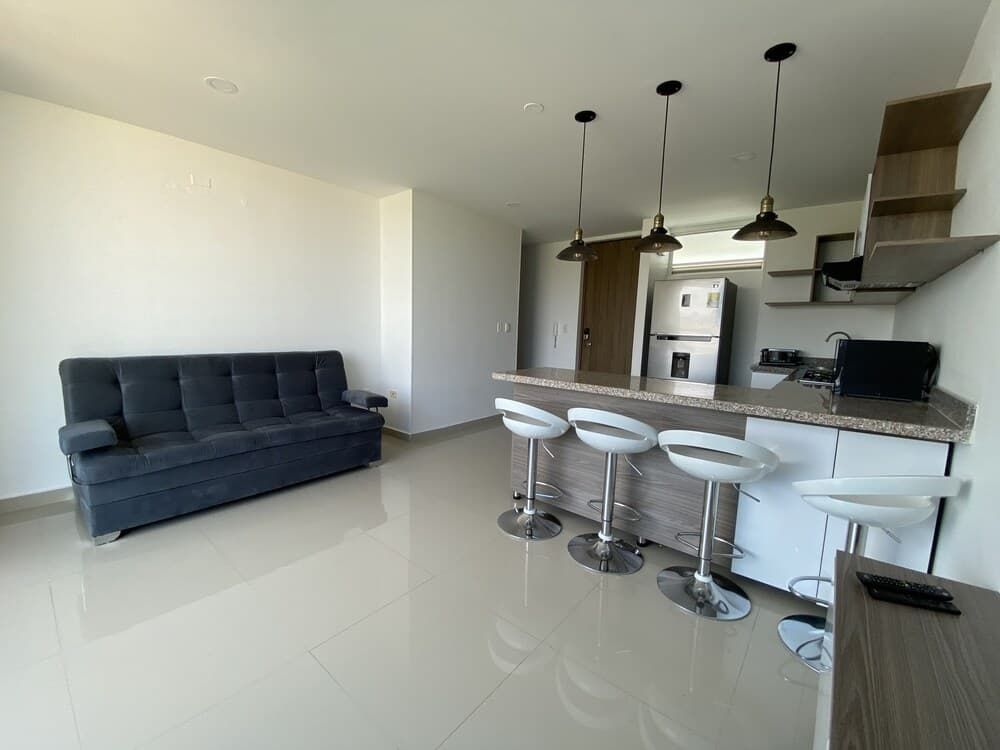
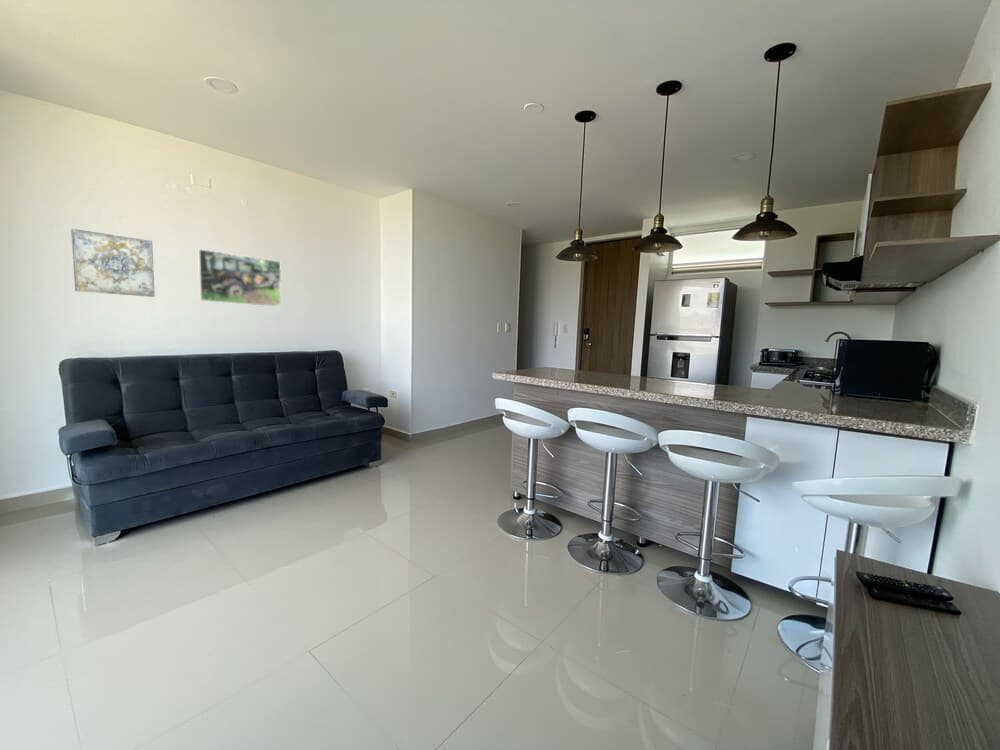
+ wall art (115, 264)
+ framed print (242, 280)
